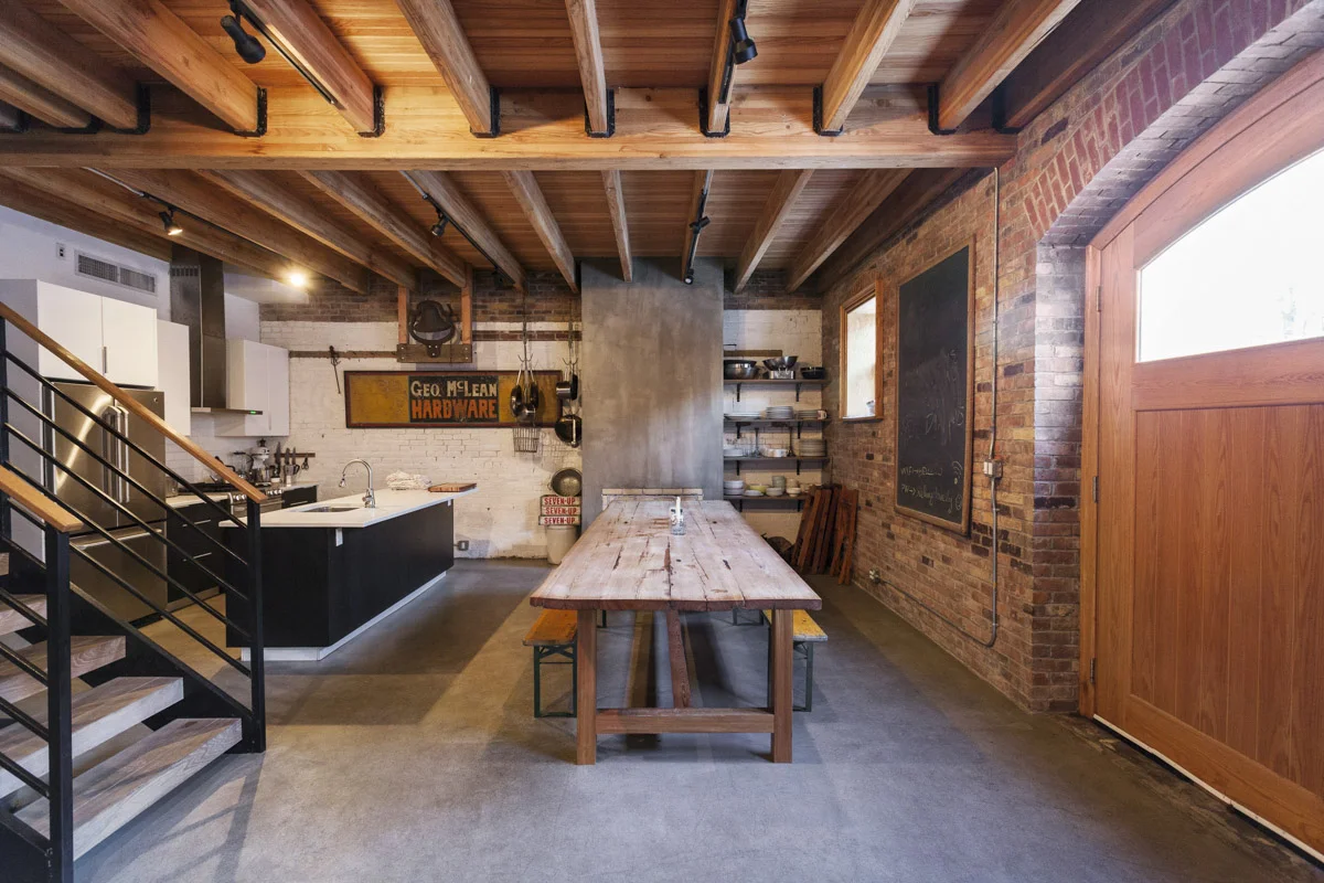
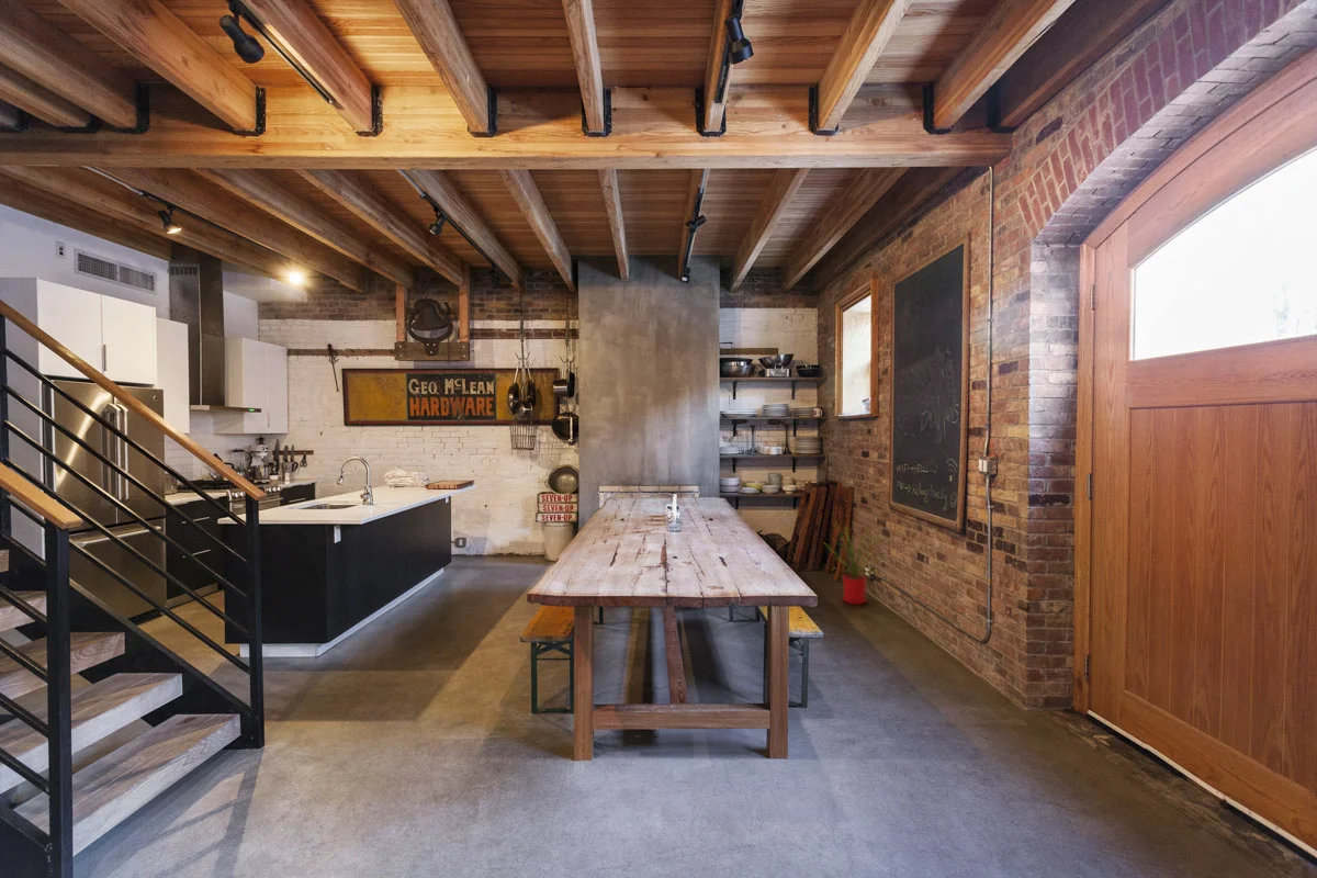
+ house plant (855, 562)
